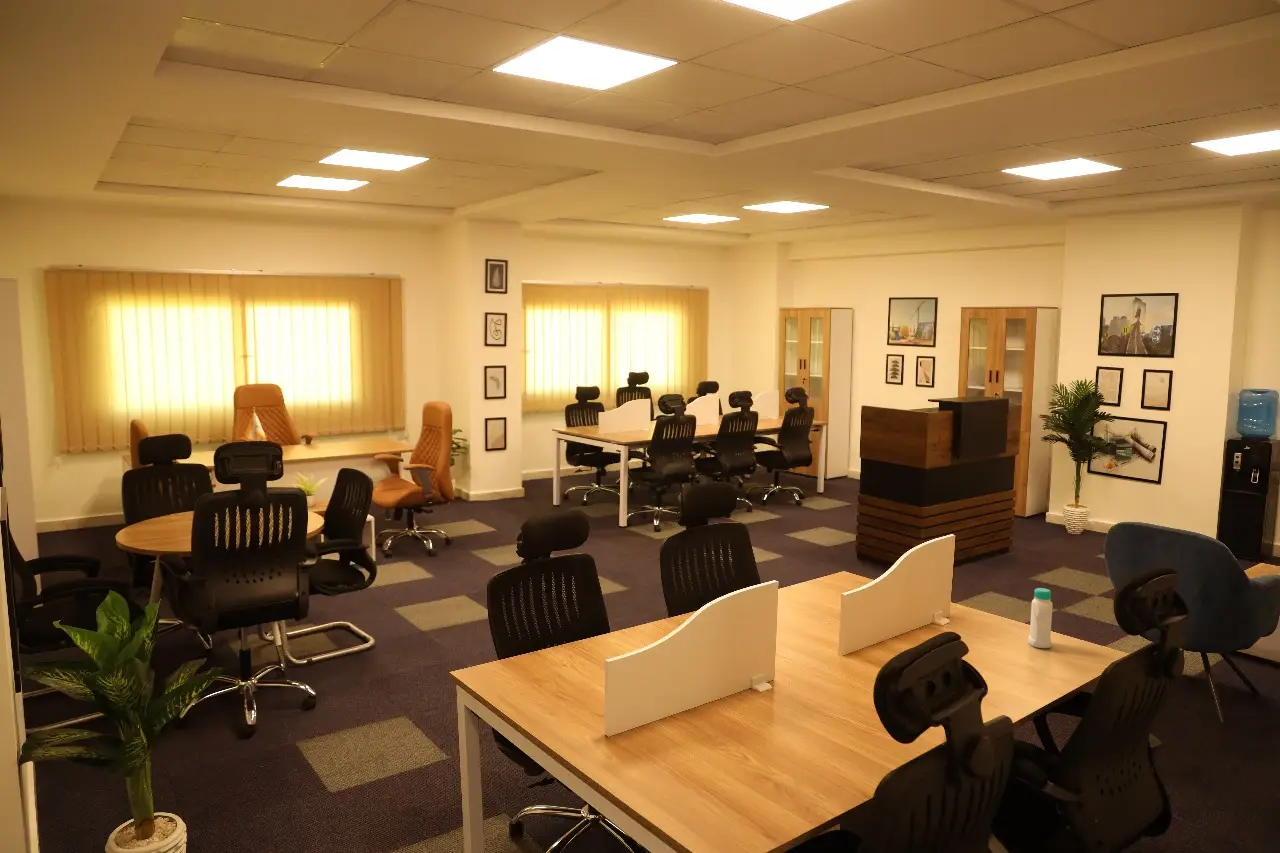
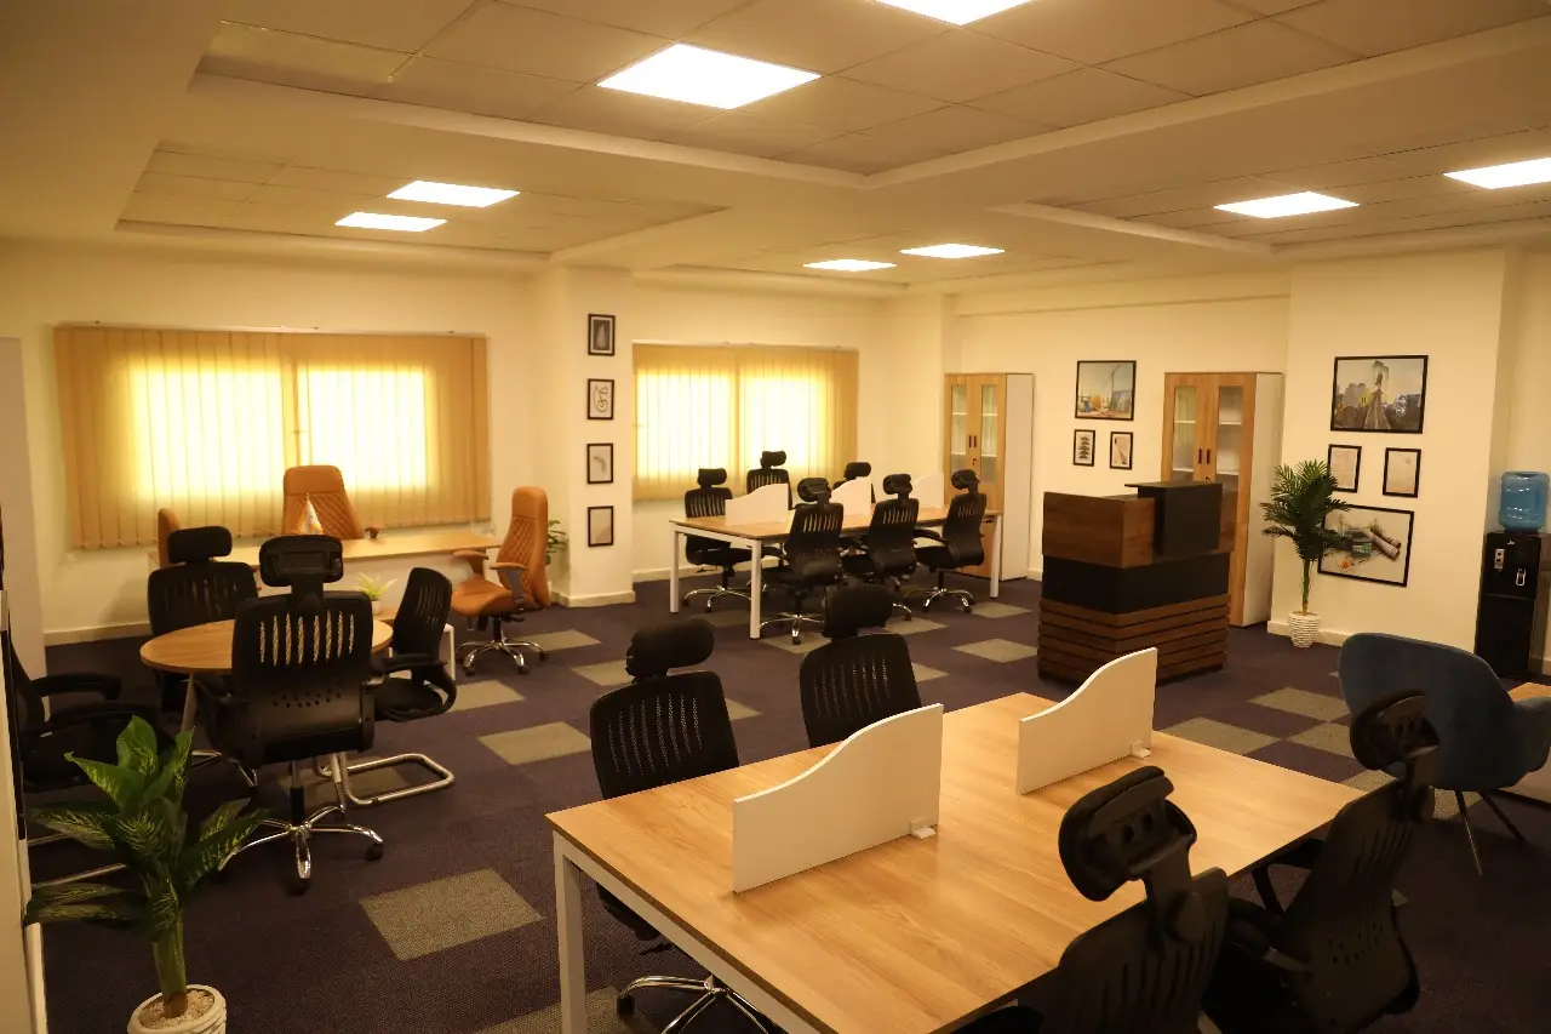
- bottle (1041, 617)
